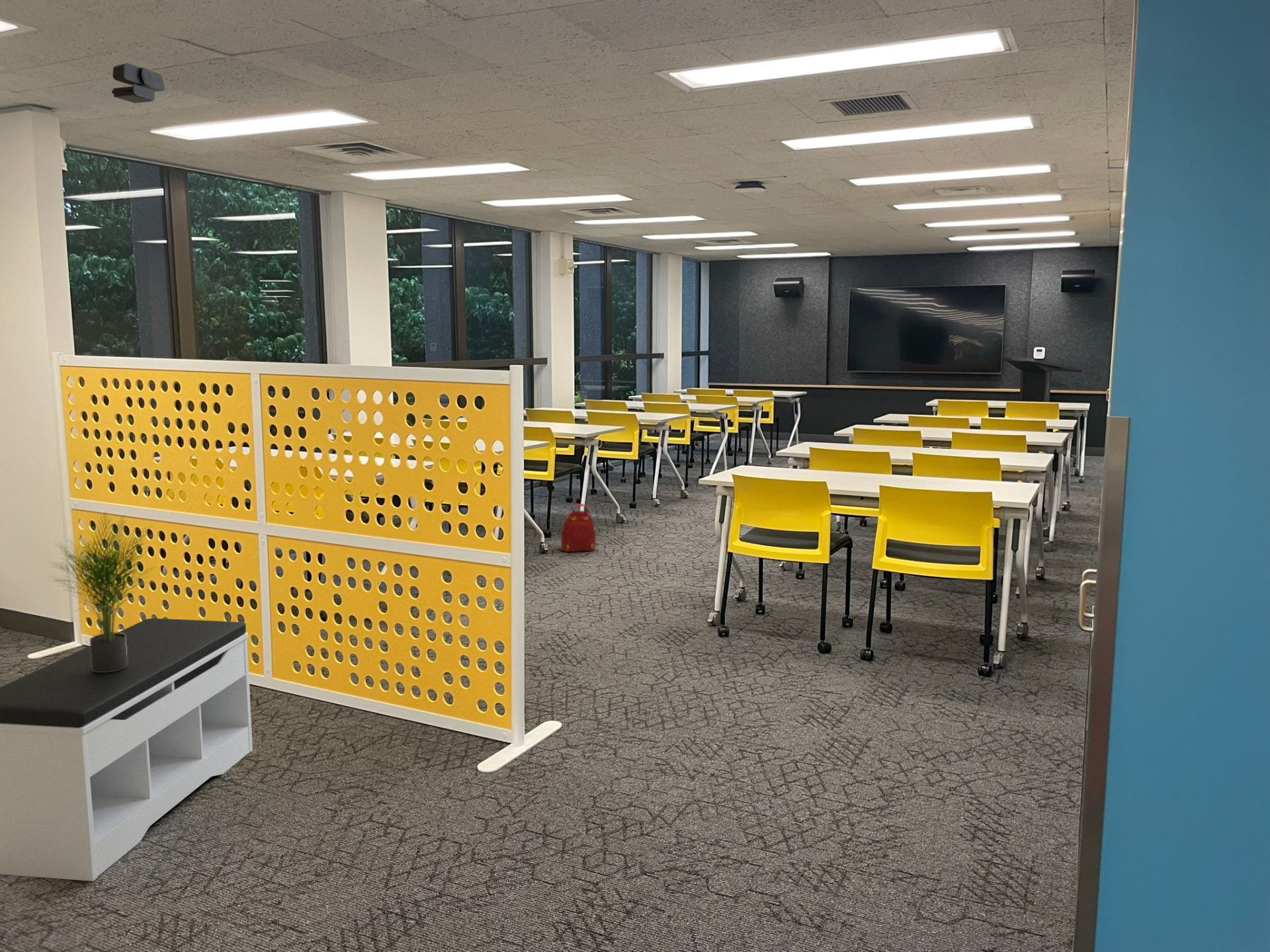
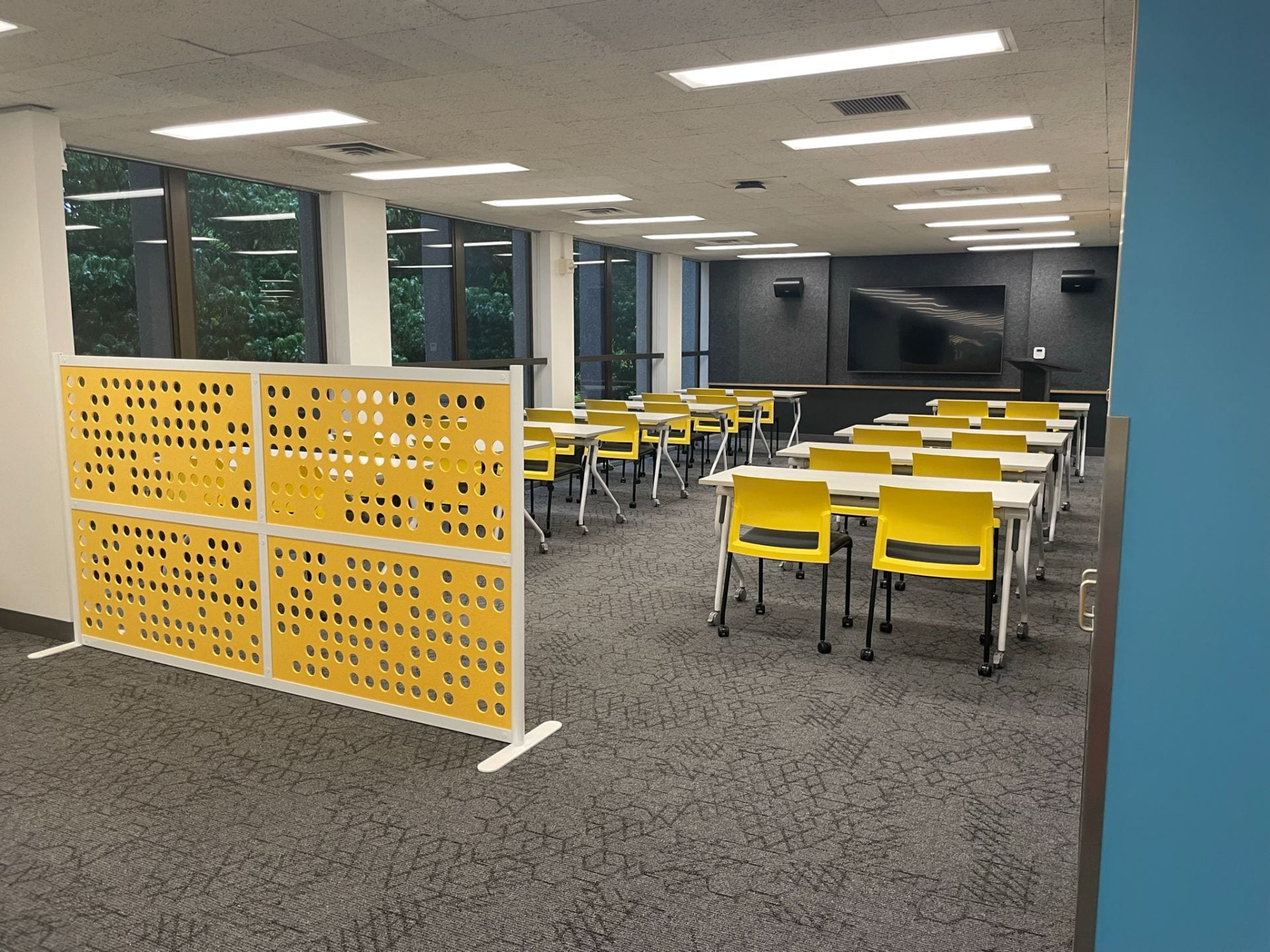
- backpack (579, 526)
- security camera (138, 83)
- bench (123, 731)
- potted plant (97, 590)
